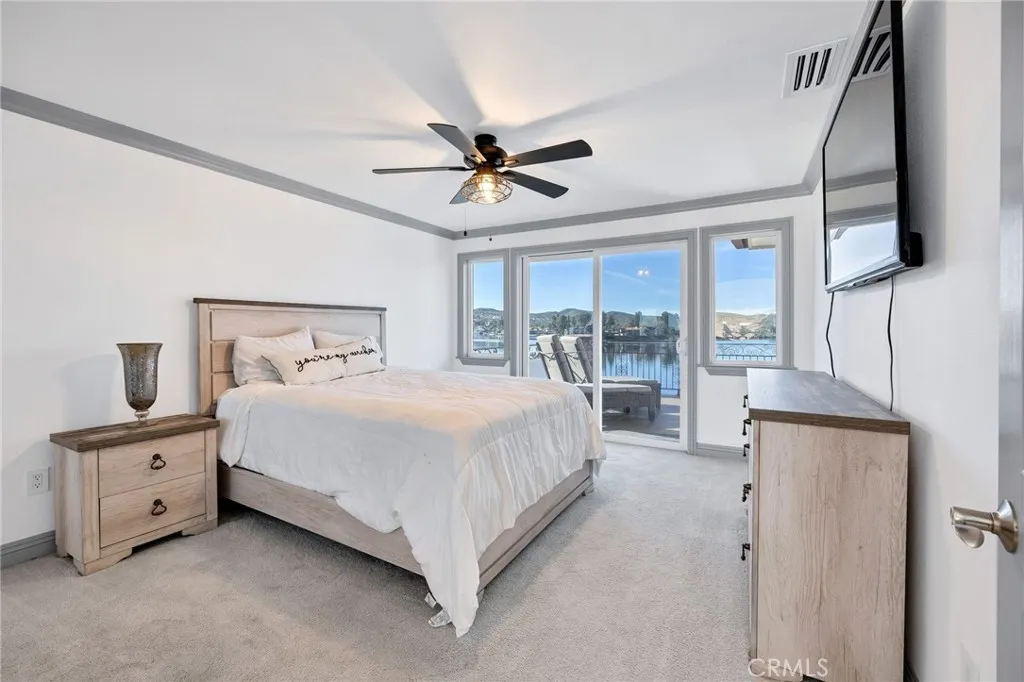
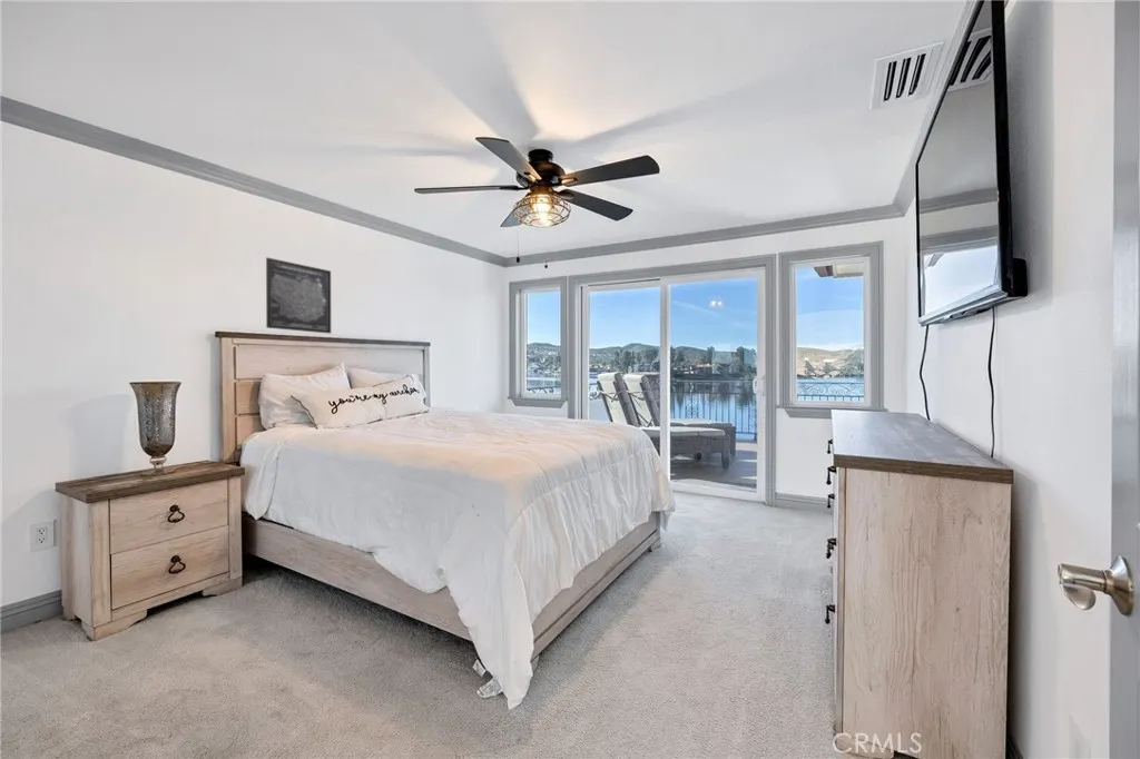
+ wall art (301, 297)
